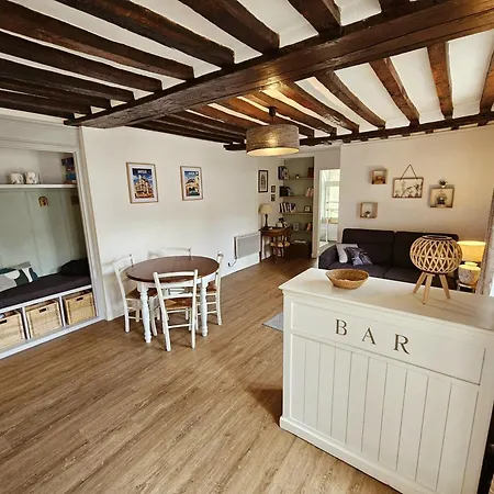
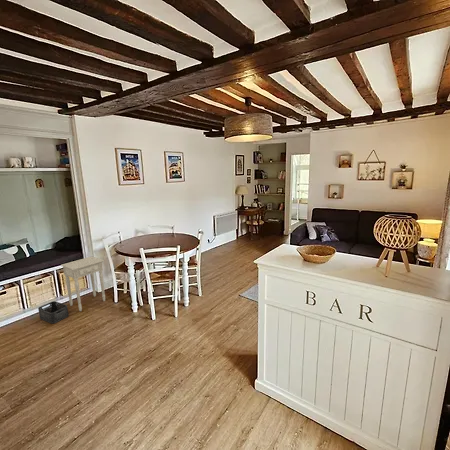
+ nightstand (91, 281)
+ storage bin (53, 312)
